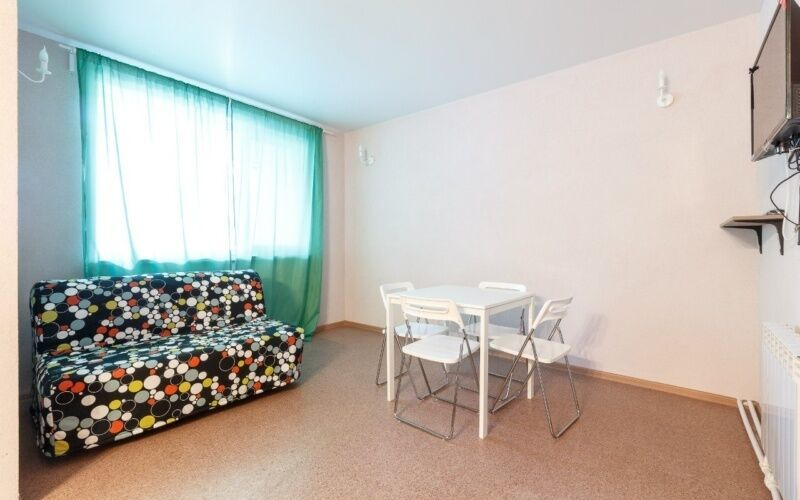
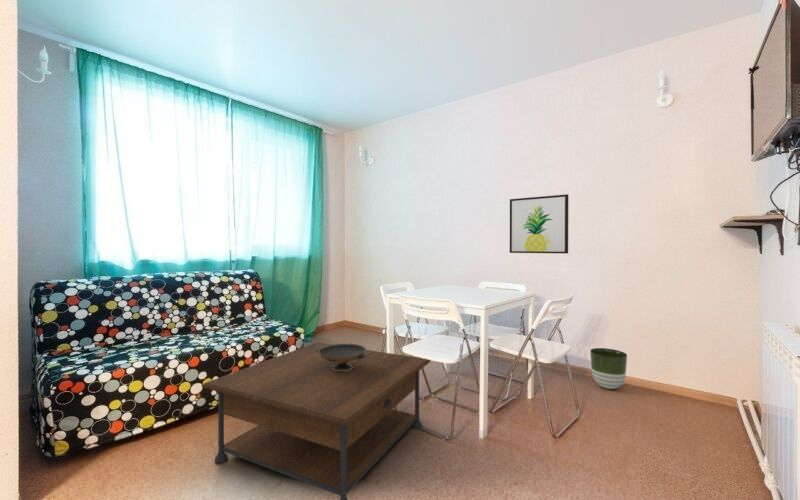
+ wall art (537, 225)
+ coffee table (327, 405)
+ planter (608, 369)
+ decorative bowl (342, 358)
